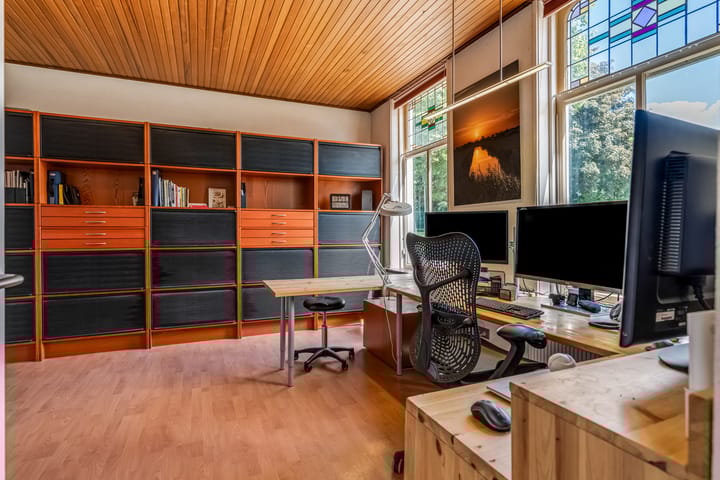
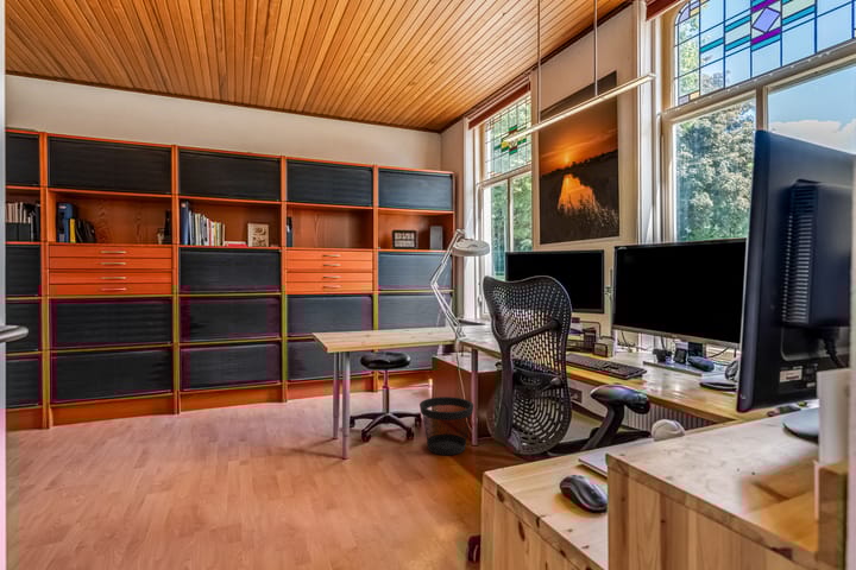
+ wastebasket (446, 425)
